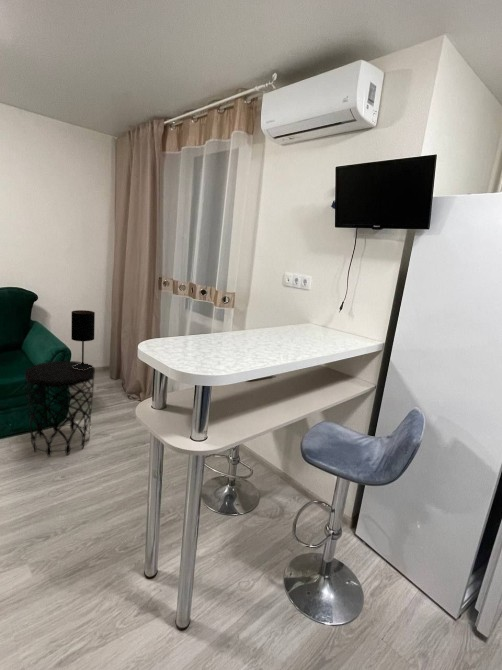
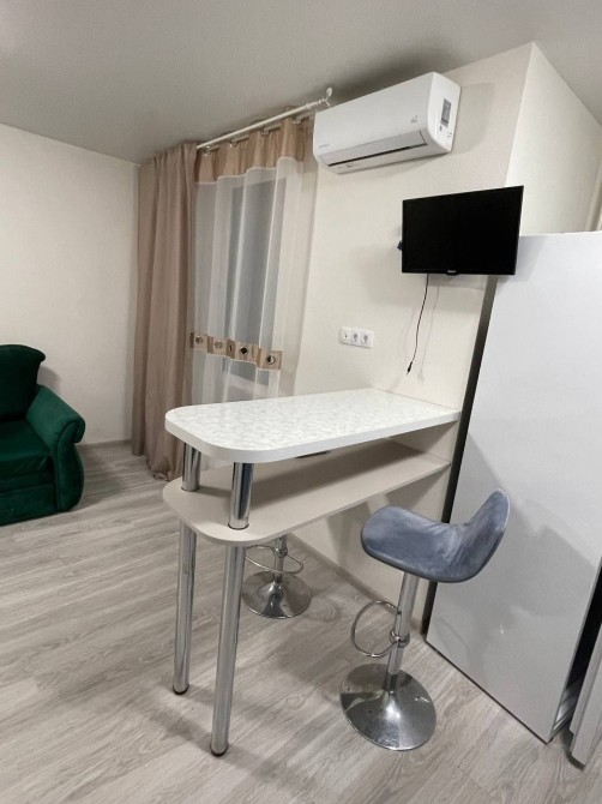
- table lamp (83, 340)
- side table (61, 407)
